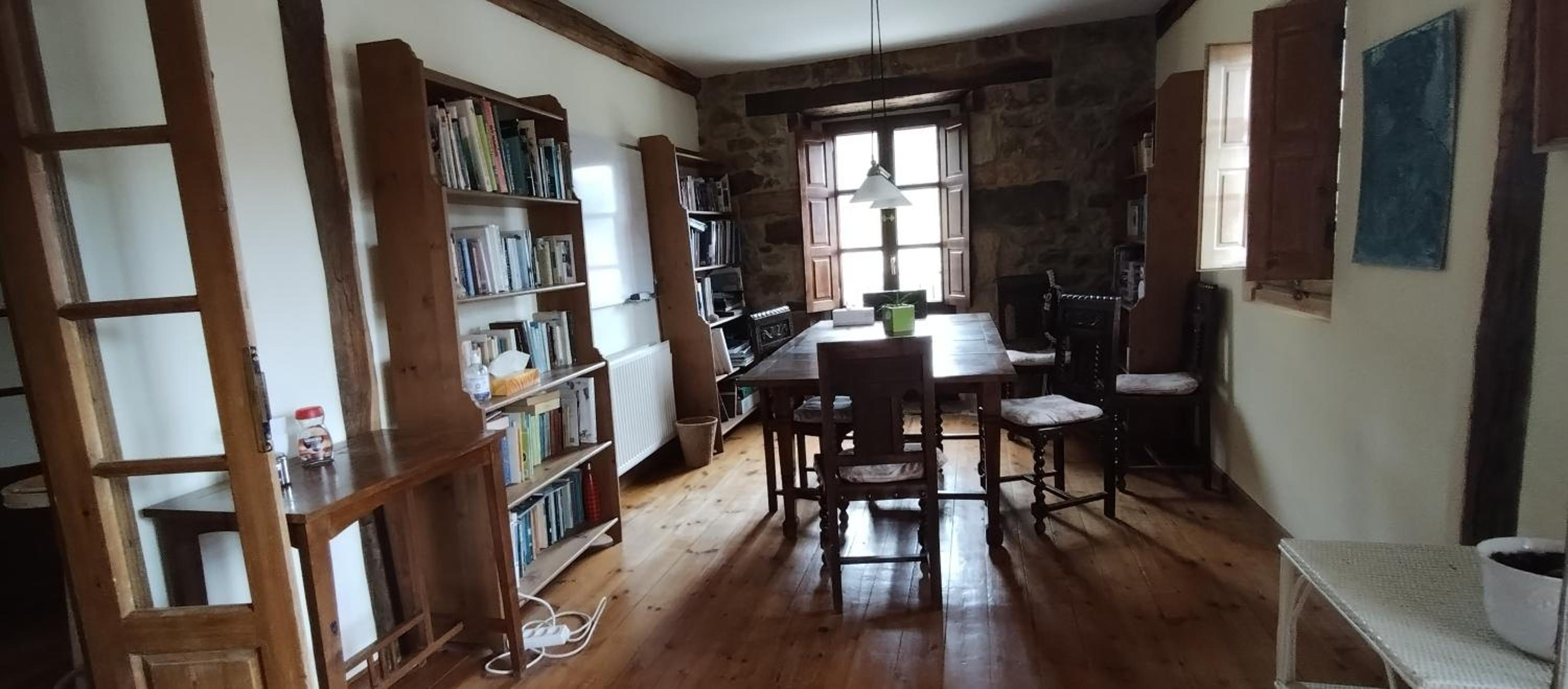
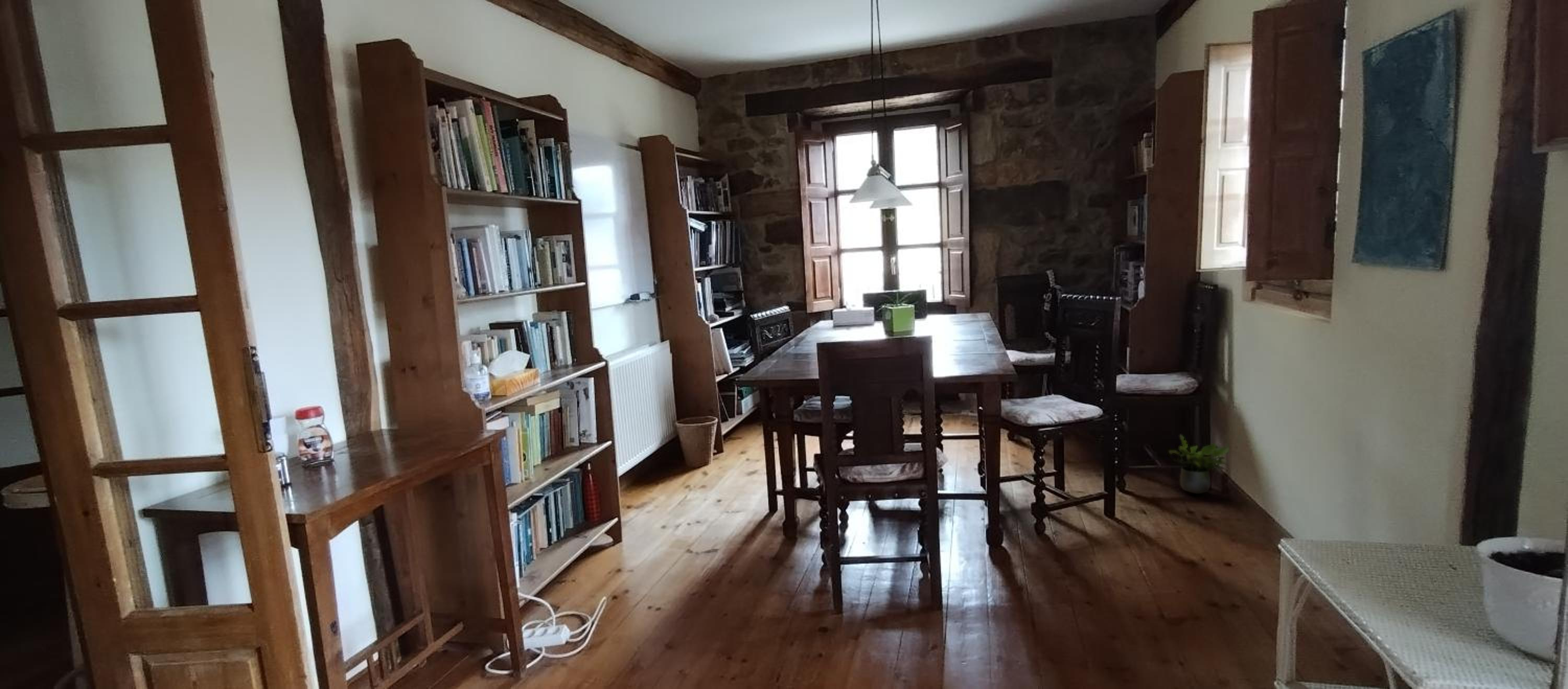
+ potted plant (1199, 466)
